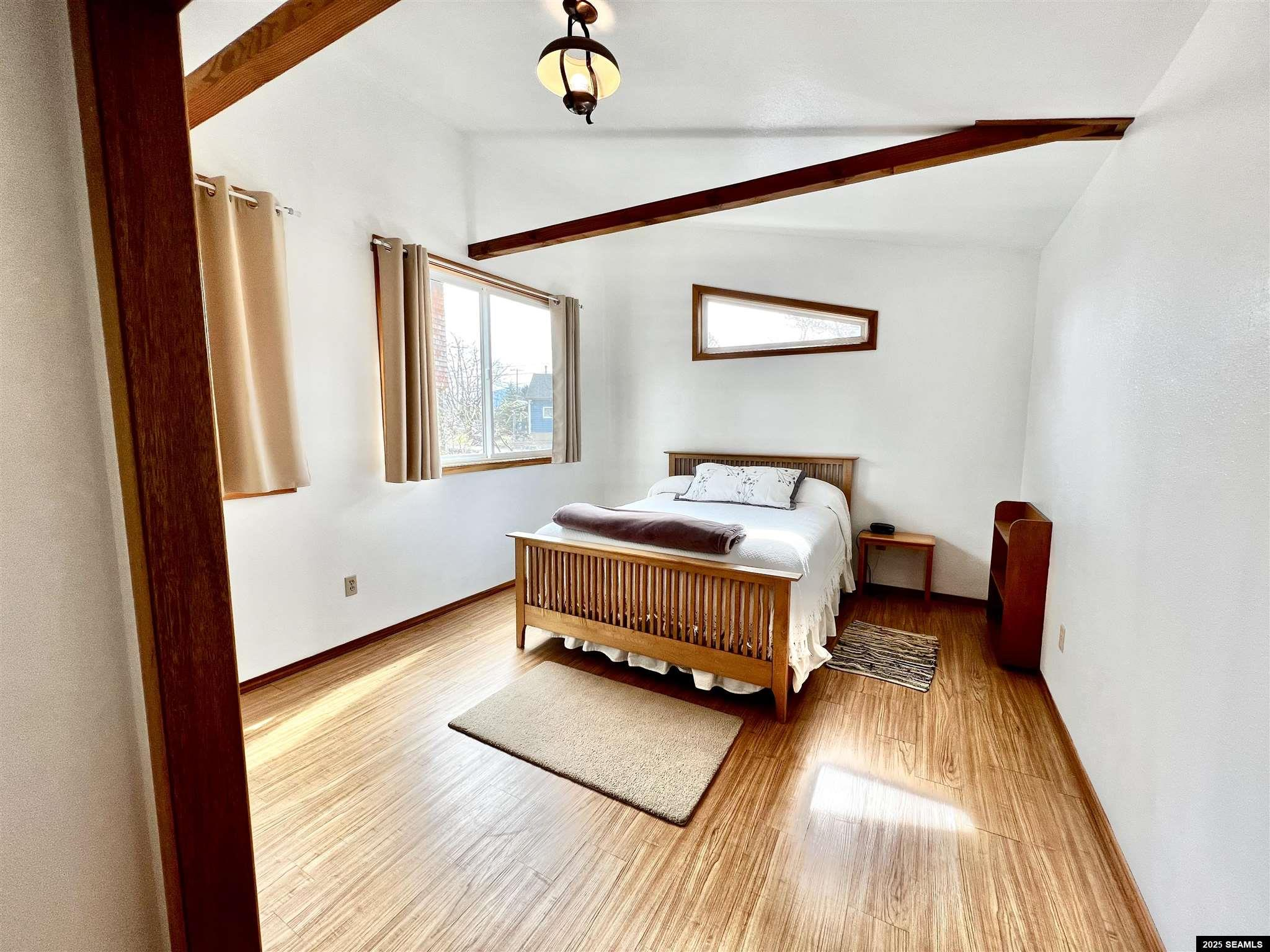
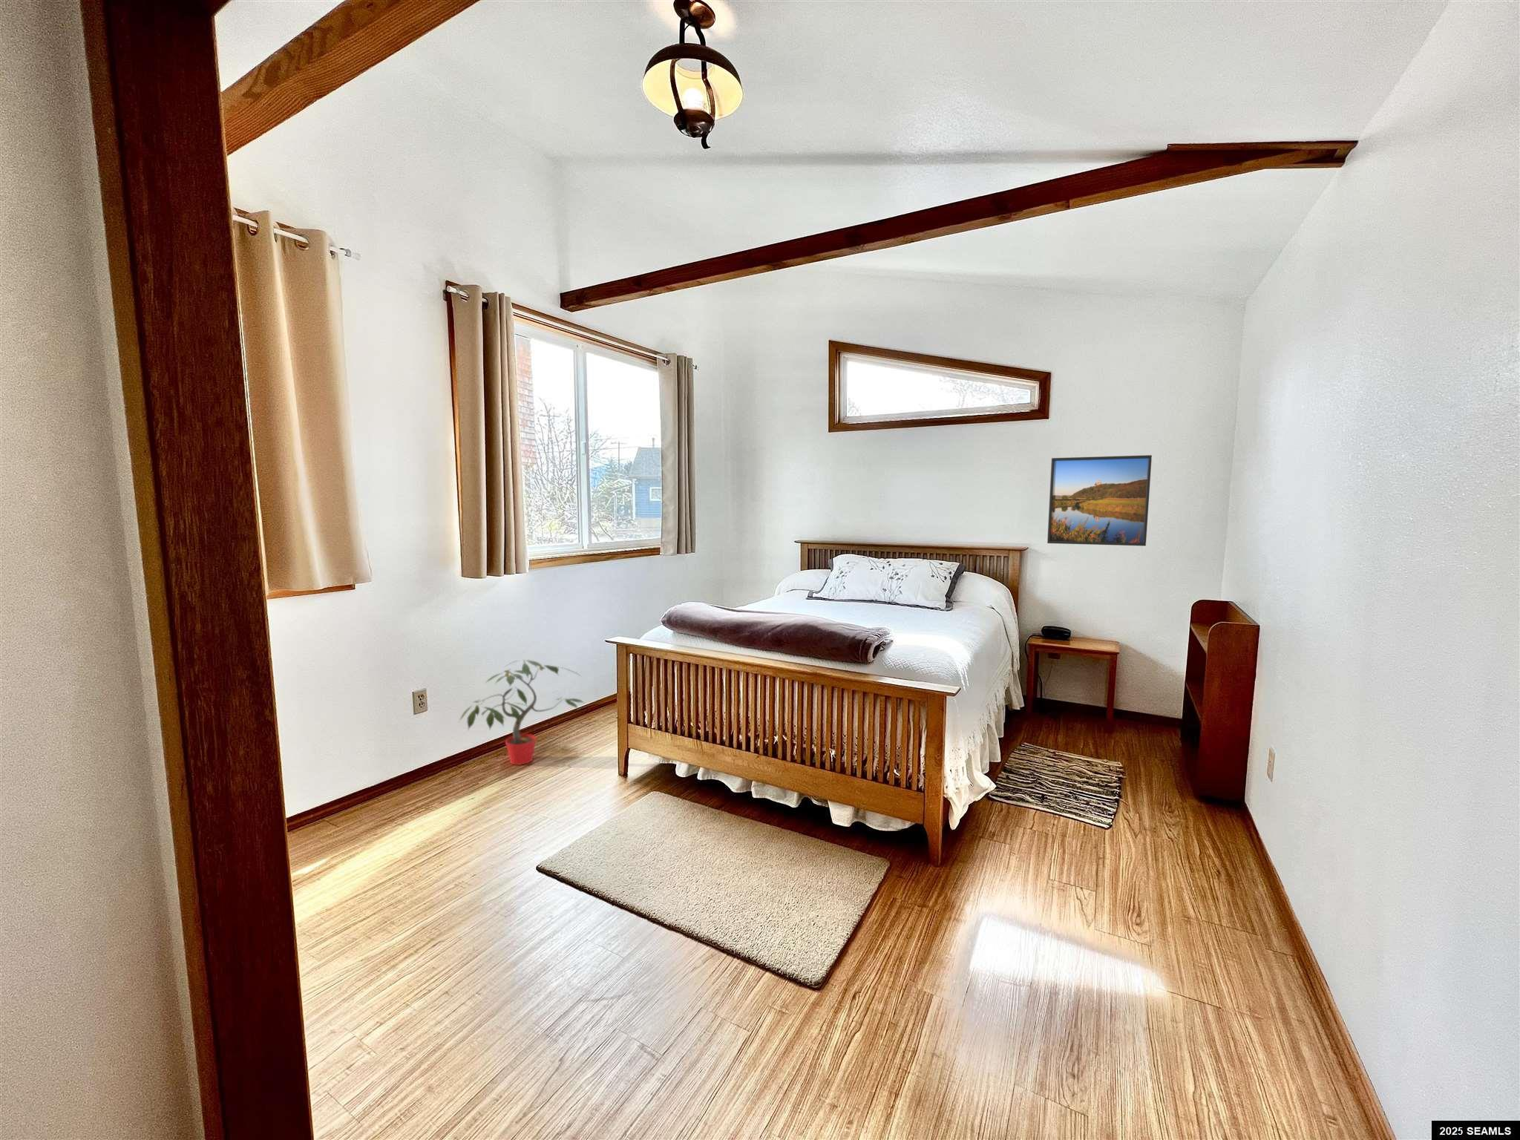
+ potted plant (527, 711)
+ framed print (1098, 501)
